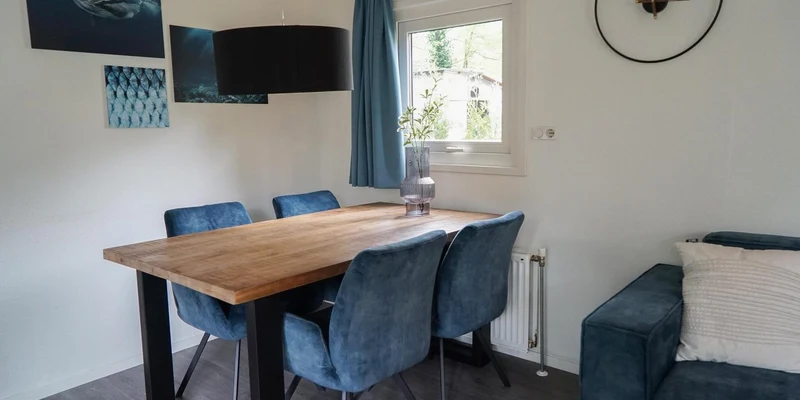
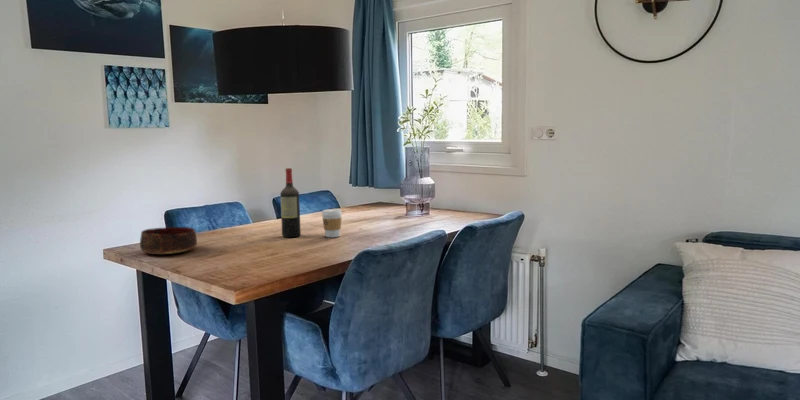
+ wine bottle (290, 202)
+ coffee cup (332, 222)
+ bowl (168, 240)
